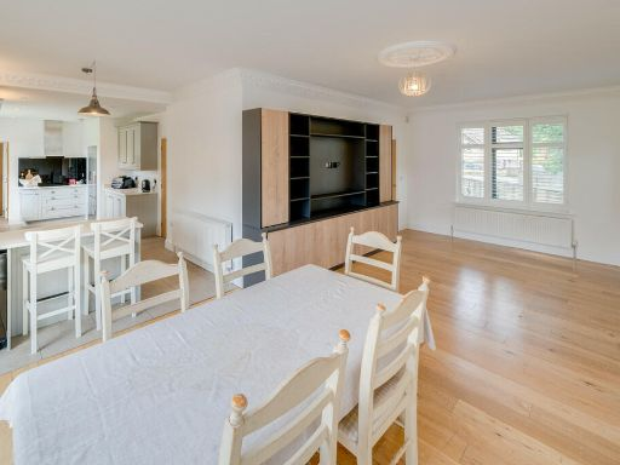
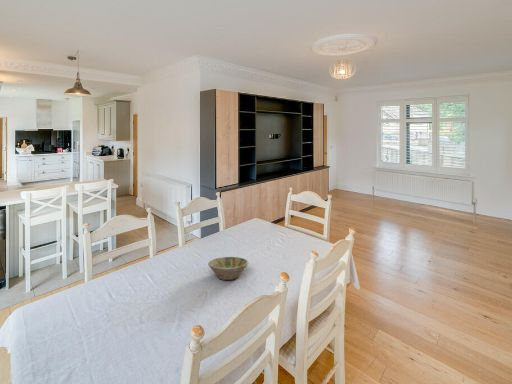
+ bowl (228, 269)
